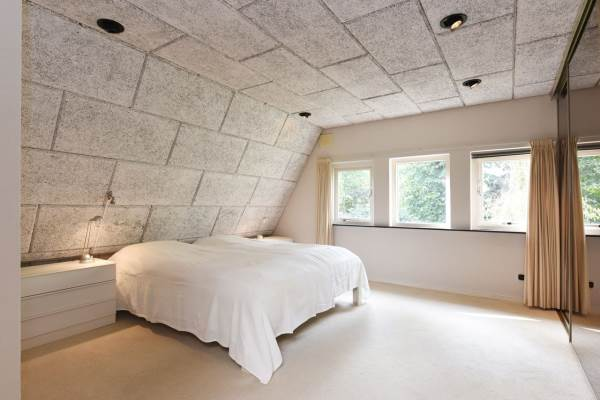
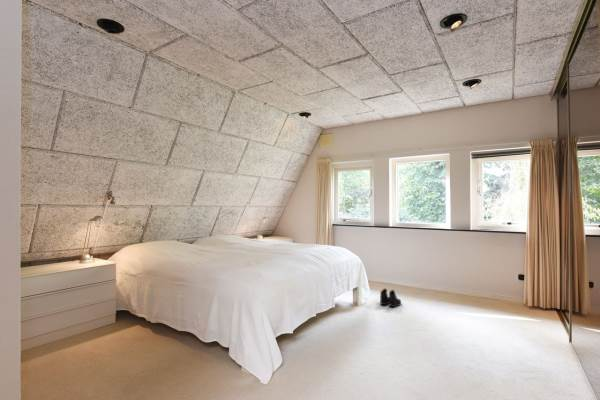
+ boots (390, 296)
